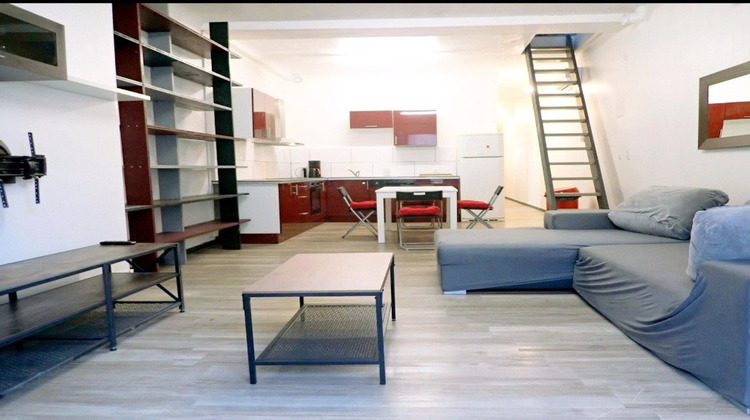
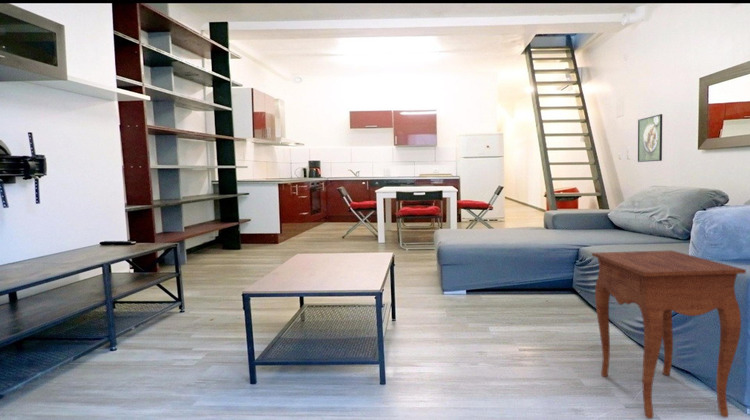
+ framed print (649, 139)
+ side table (658, 327)
